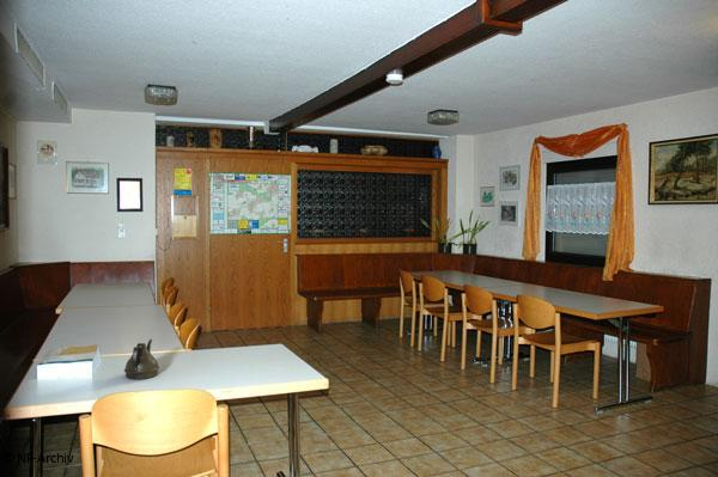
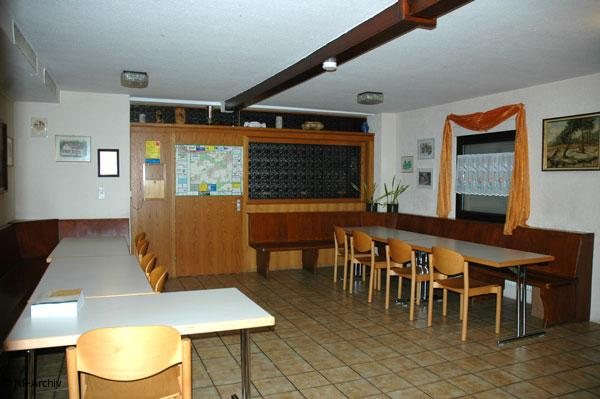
- teapot (144, 357)
